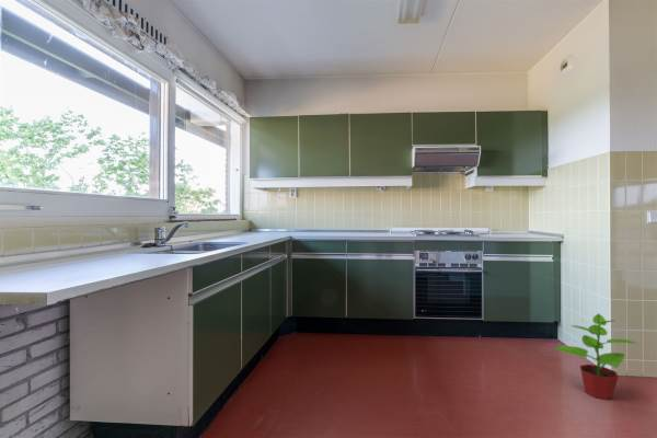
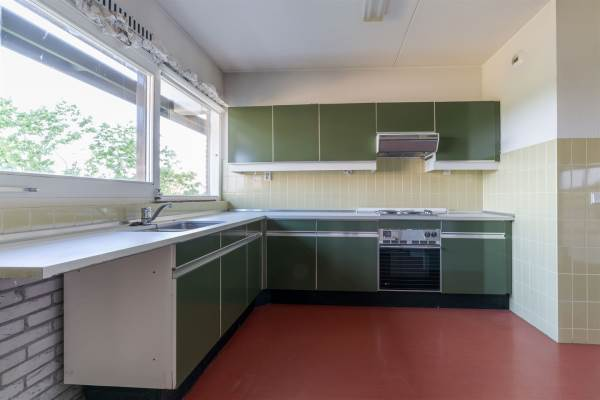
- potted plant (598, 354)
